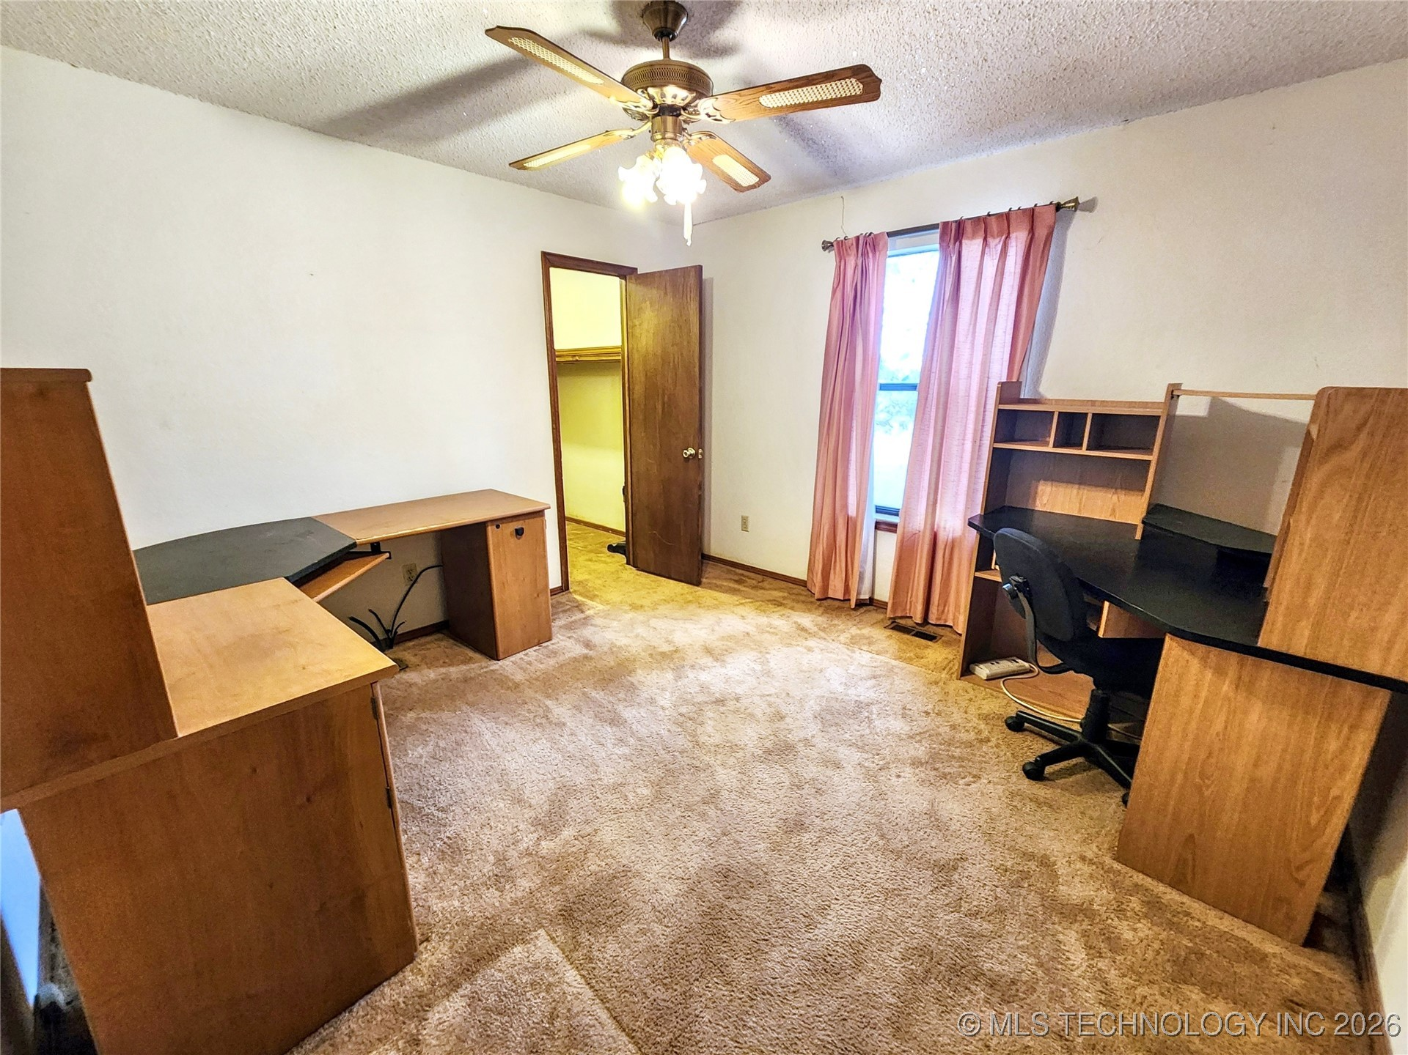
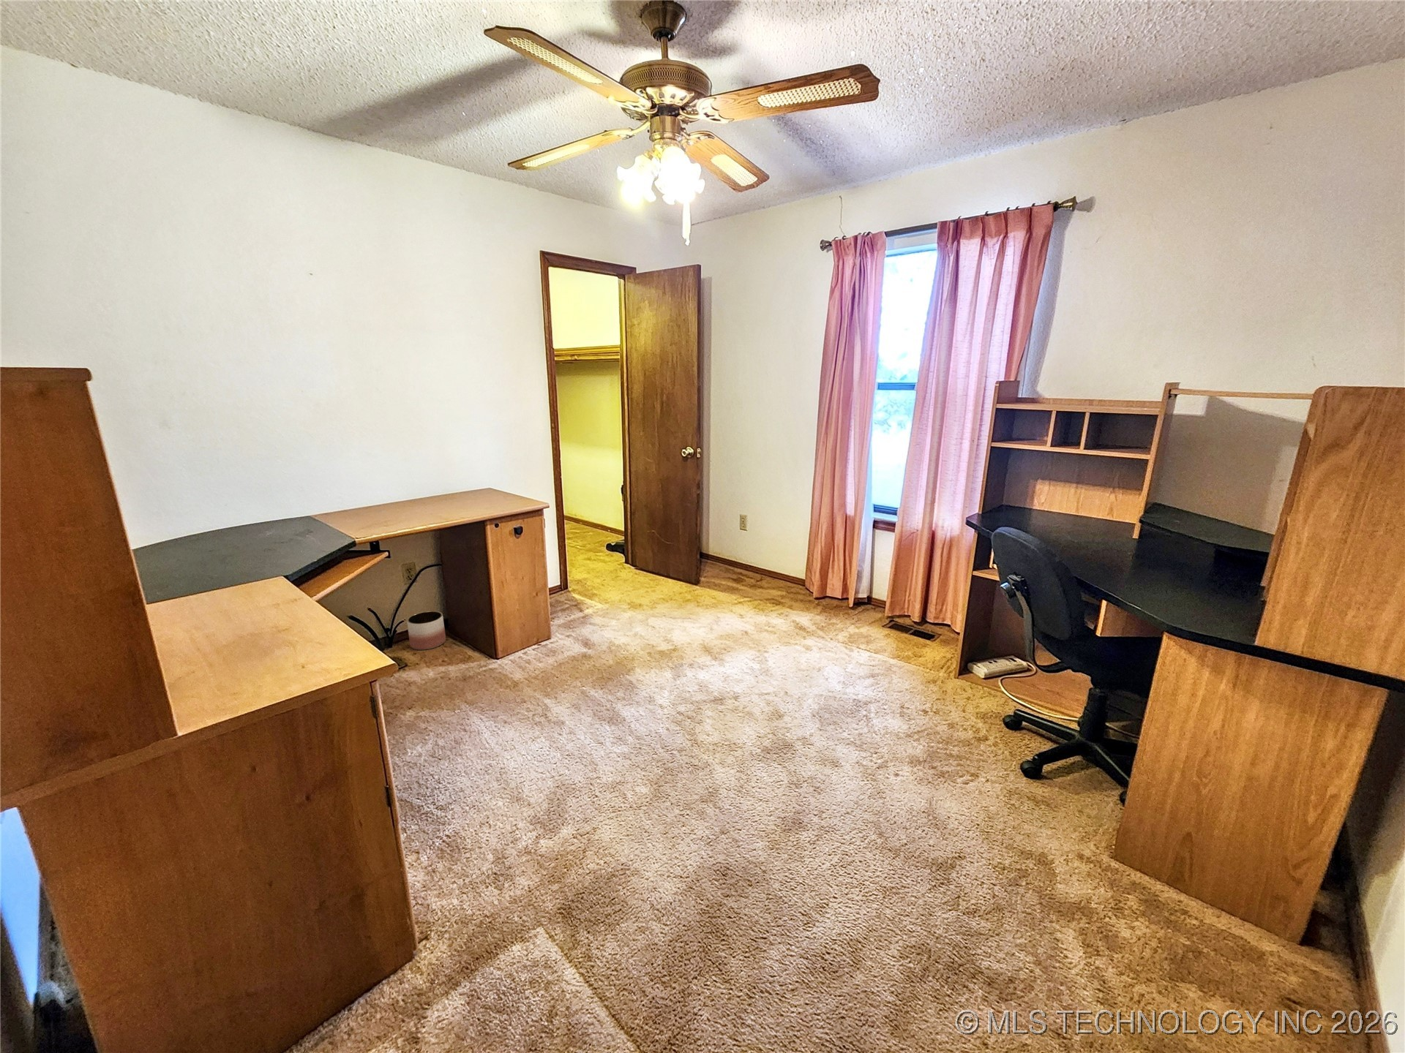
+ planter (427, 630)
